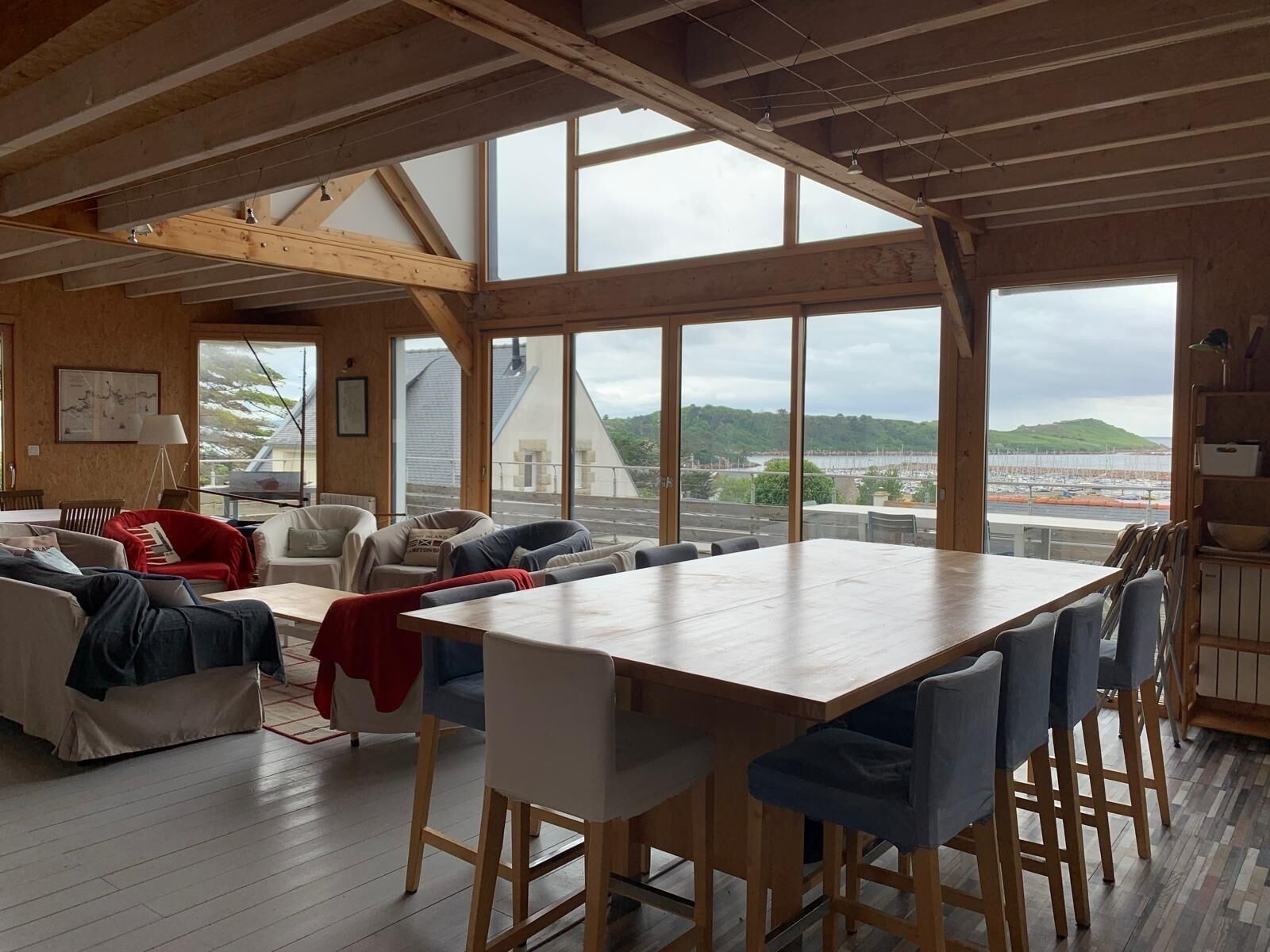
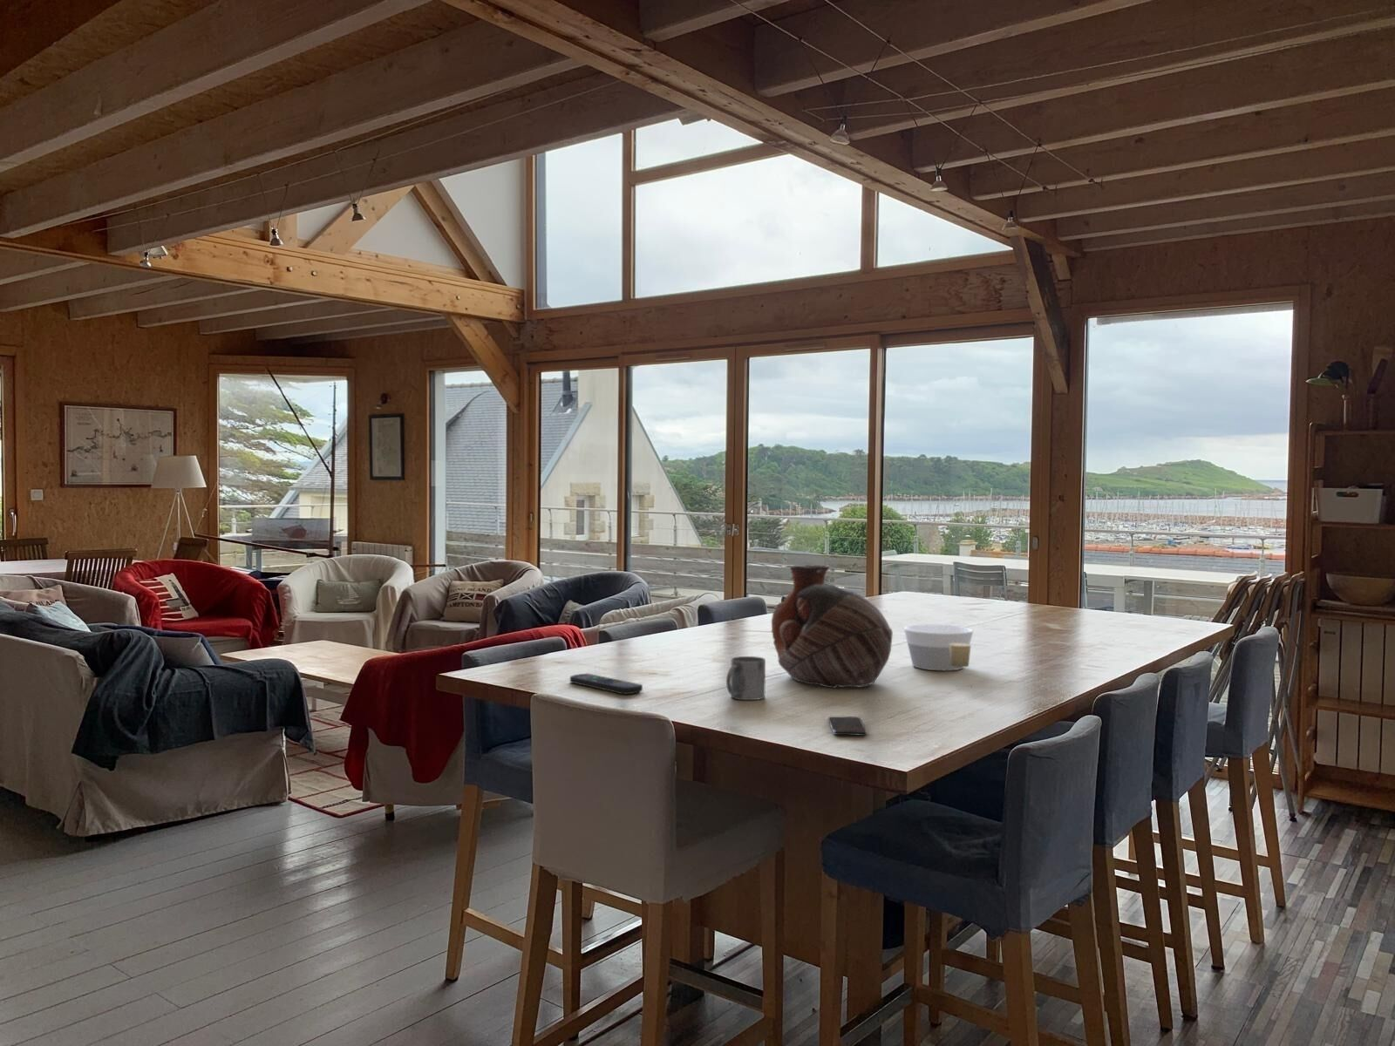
+ remote control (605, 682)
+ bowl (937, 647)
+ smartphone (847, 725)
+ mug (743, 678)
+ candle (959, 664)
+ vase (826, 623)
